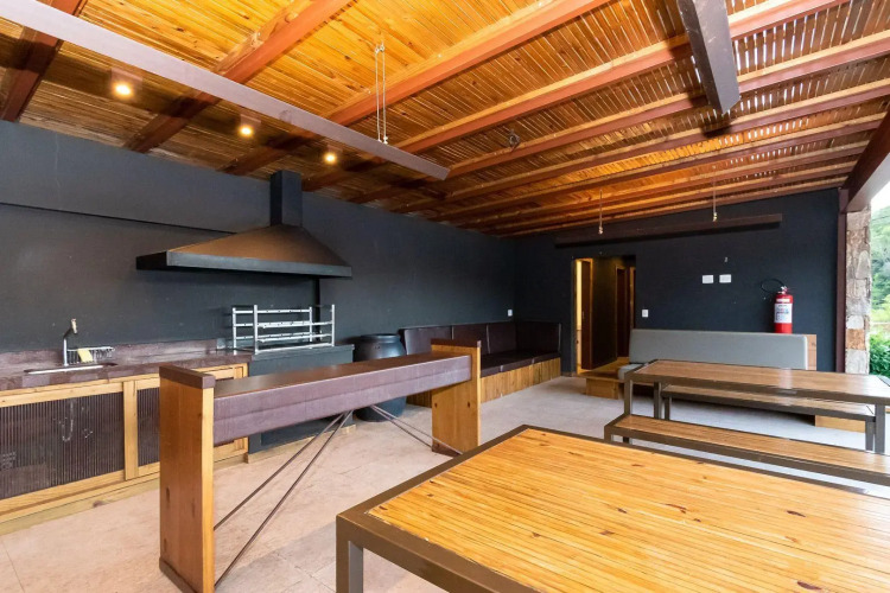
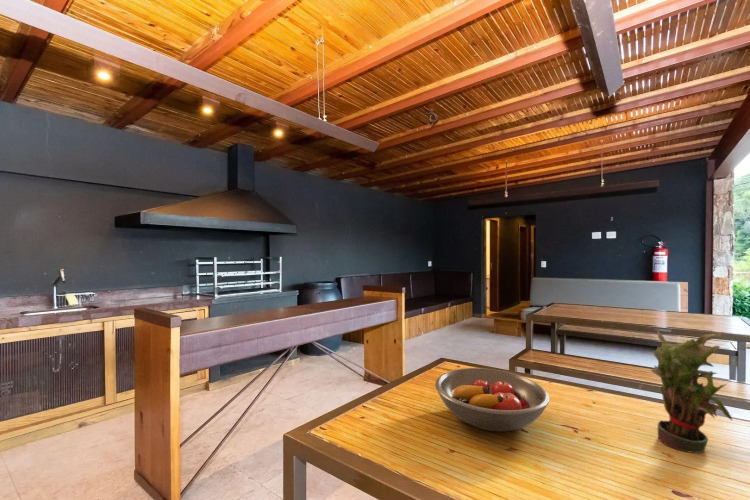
+ fruit bowl (489, 398)
+ potted plant (692, 388)
